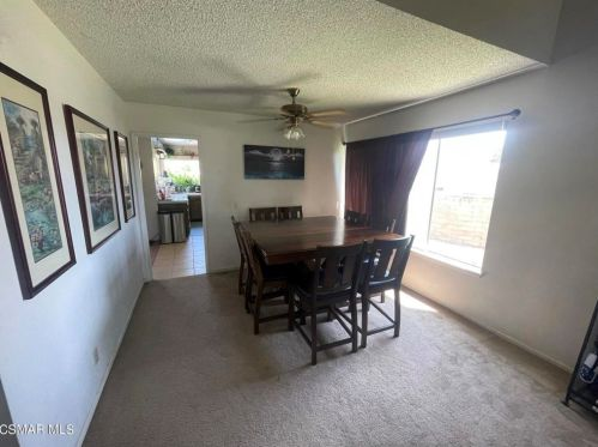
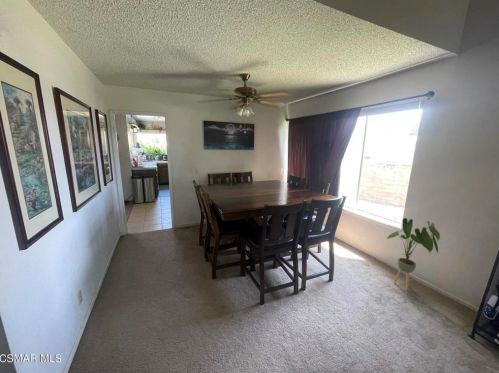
+ house plant (411, 255)
